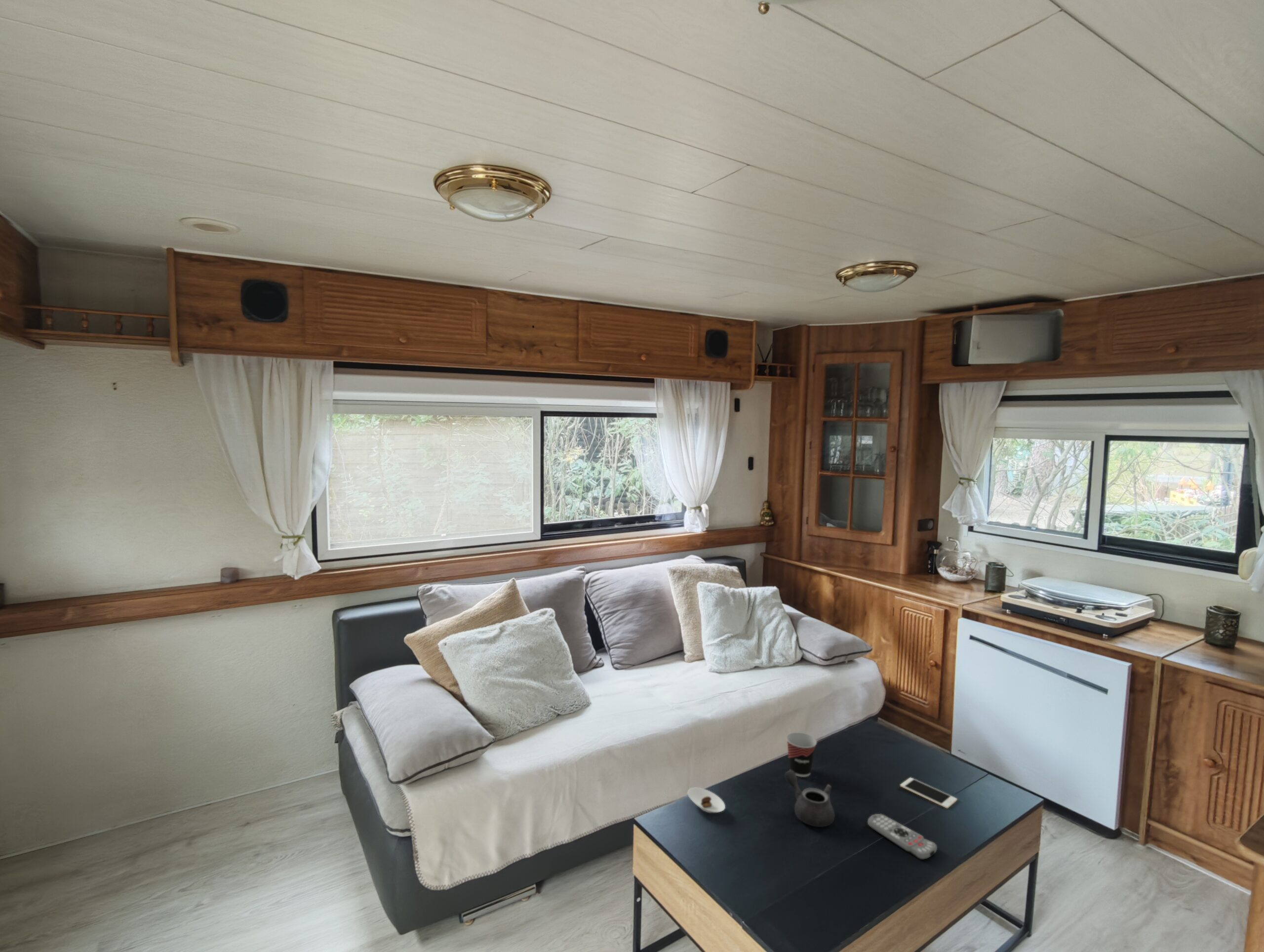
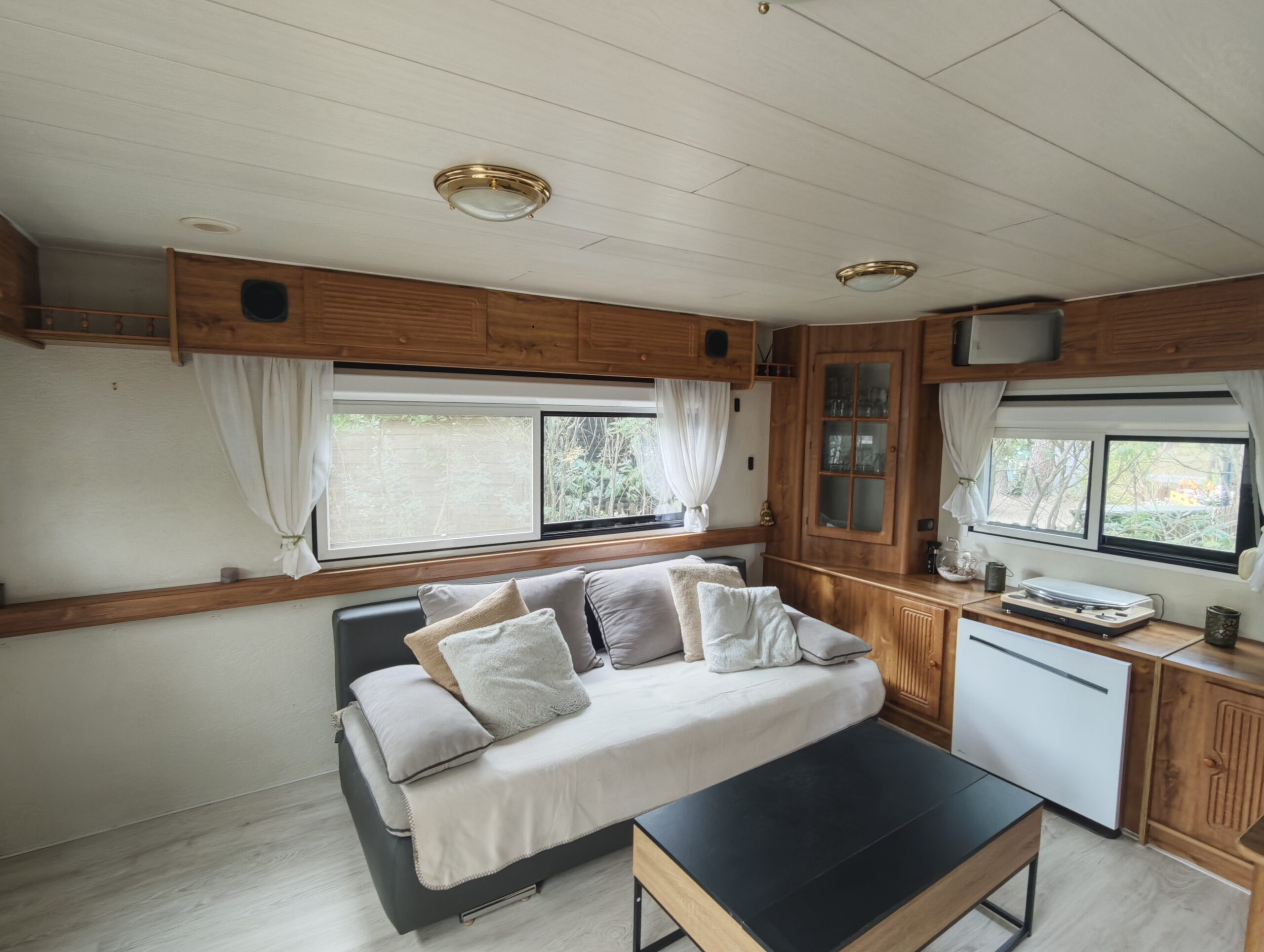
- cup (800, 755)
- cell phone (928, 792)
- remote control (900, 835)
- teapot (808, 796)
- saucer (706, 802)
